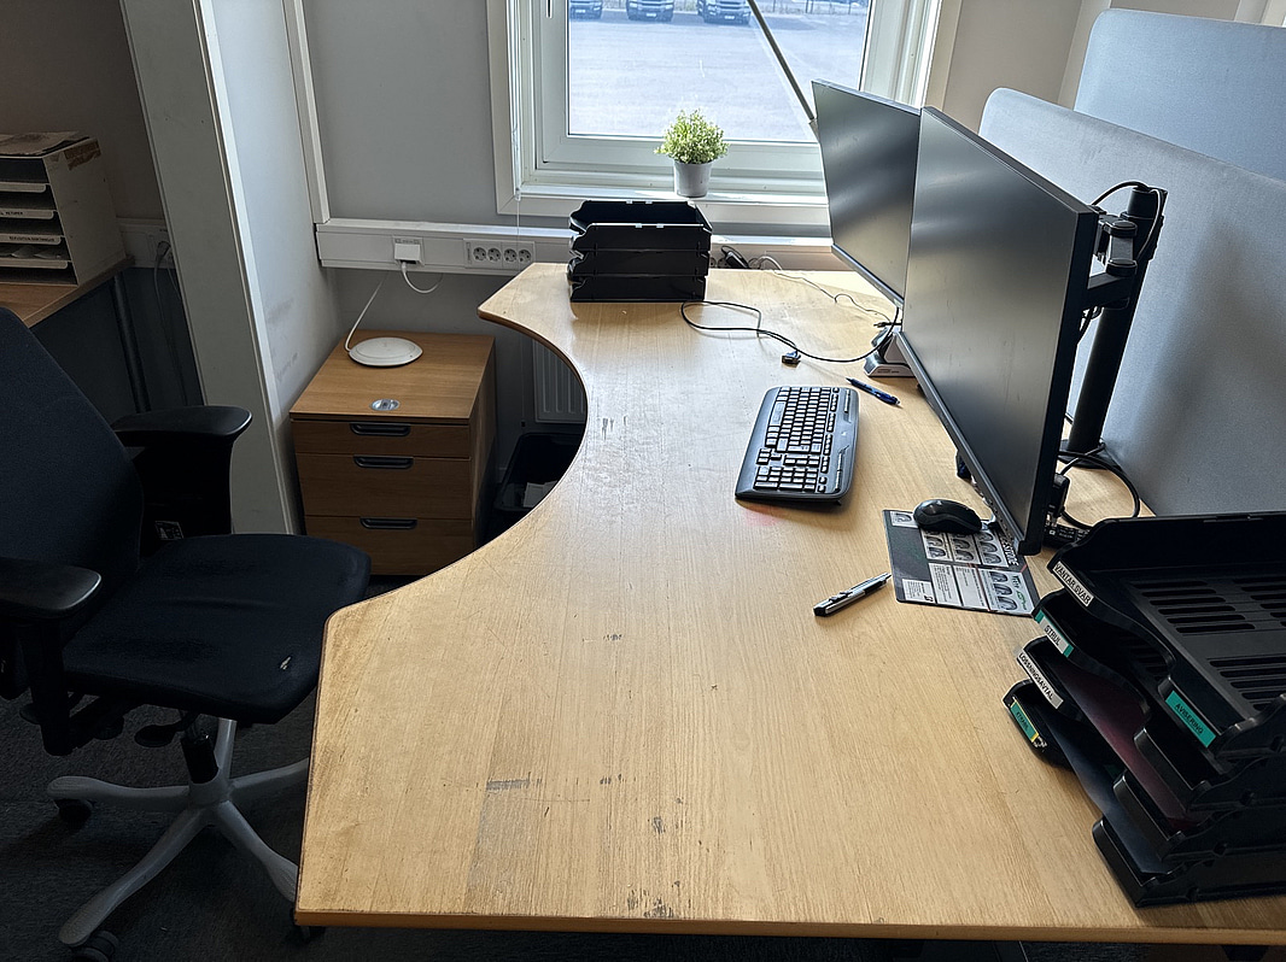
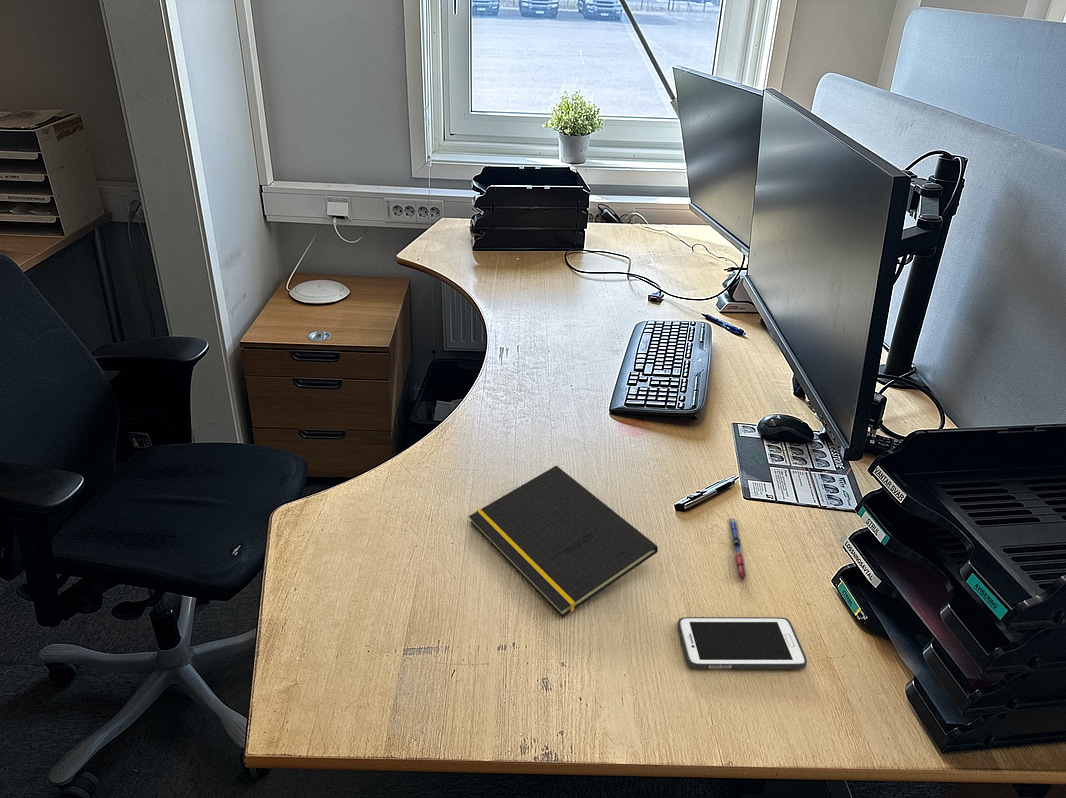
+ notepad (559, 533)
+ pen (737, 545)
+ cell phone (740, 642)
